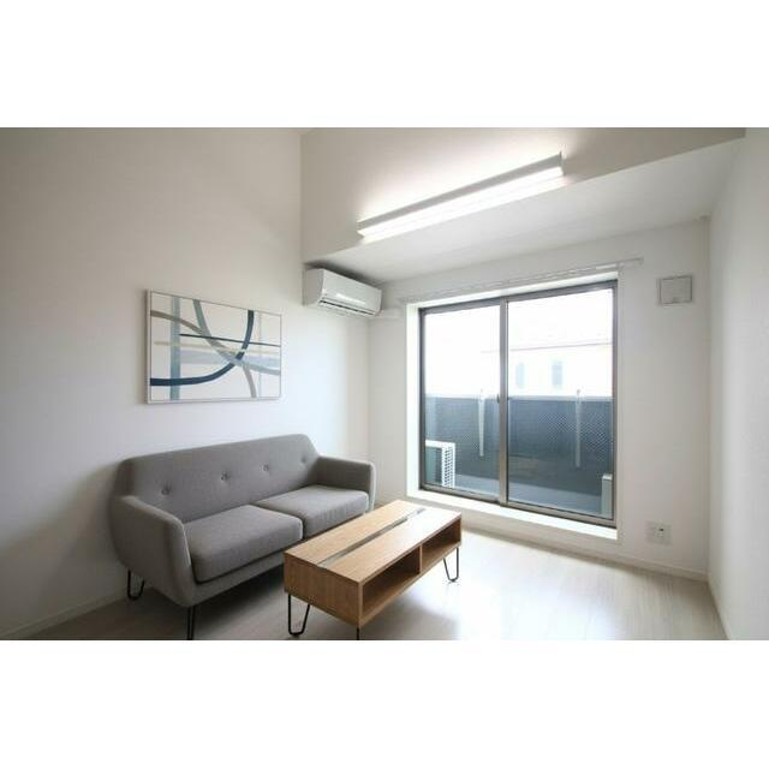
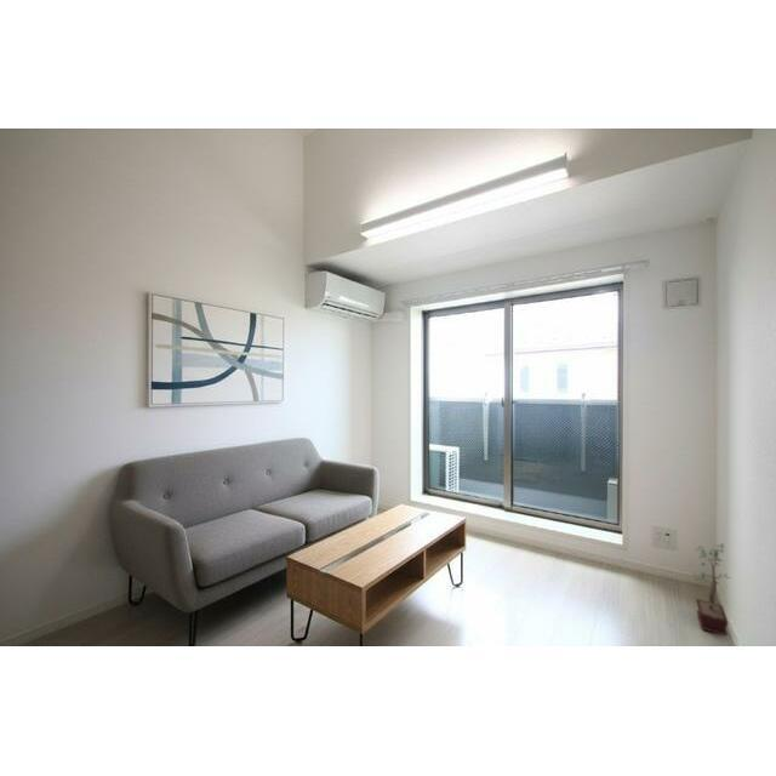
+ potted plant (708, 582)
